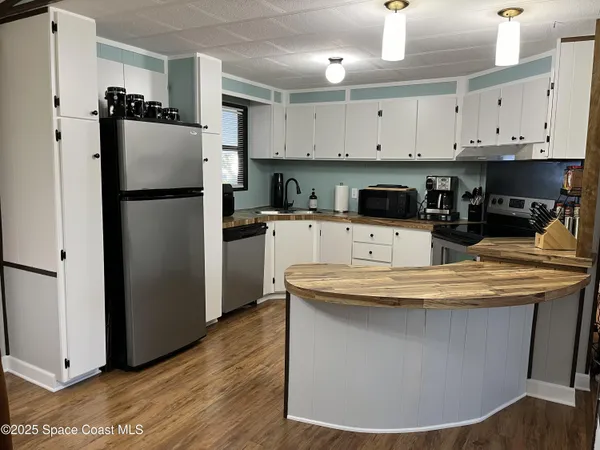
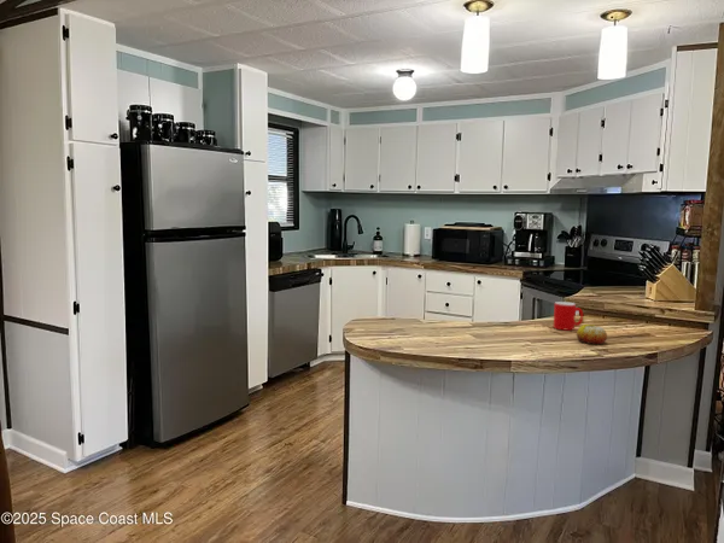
+ fruit (591, 333)
+ cup (568, 315)
